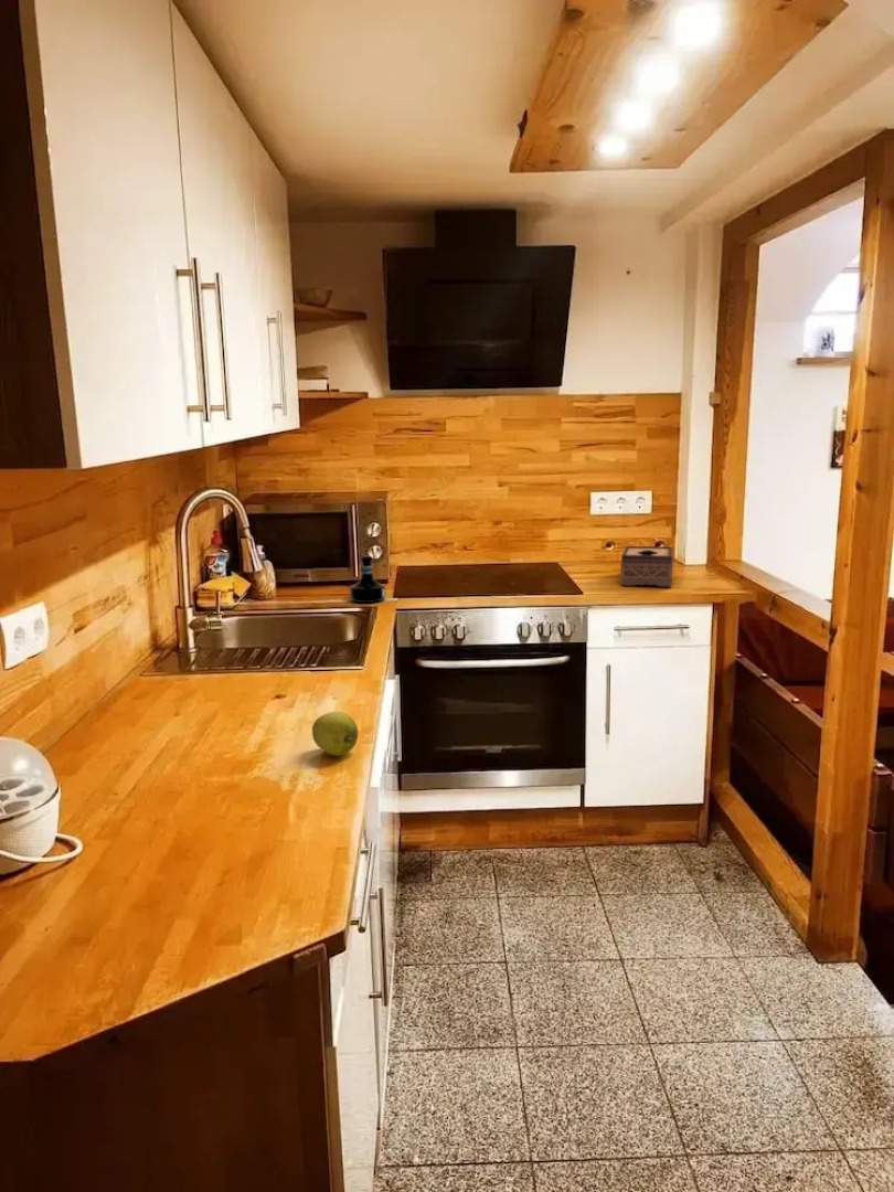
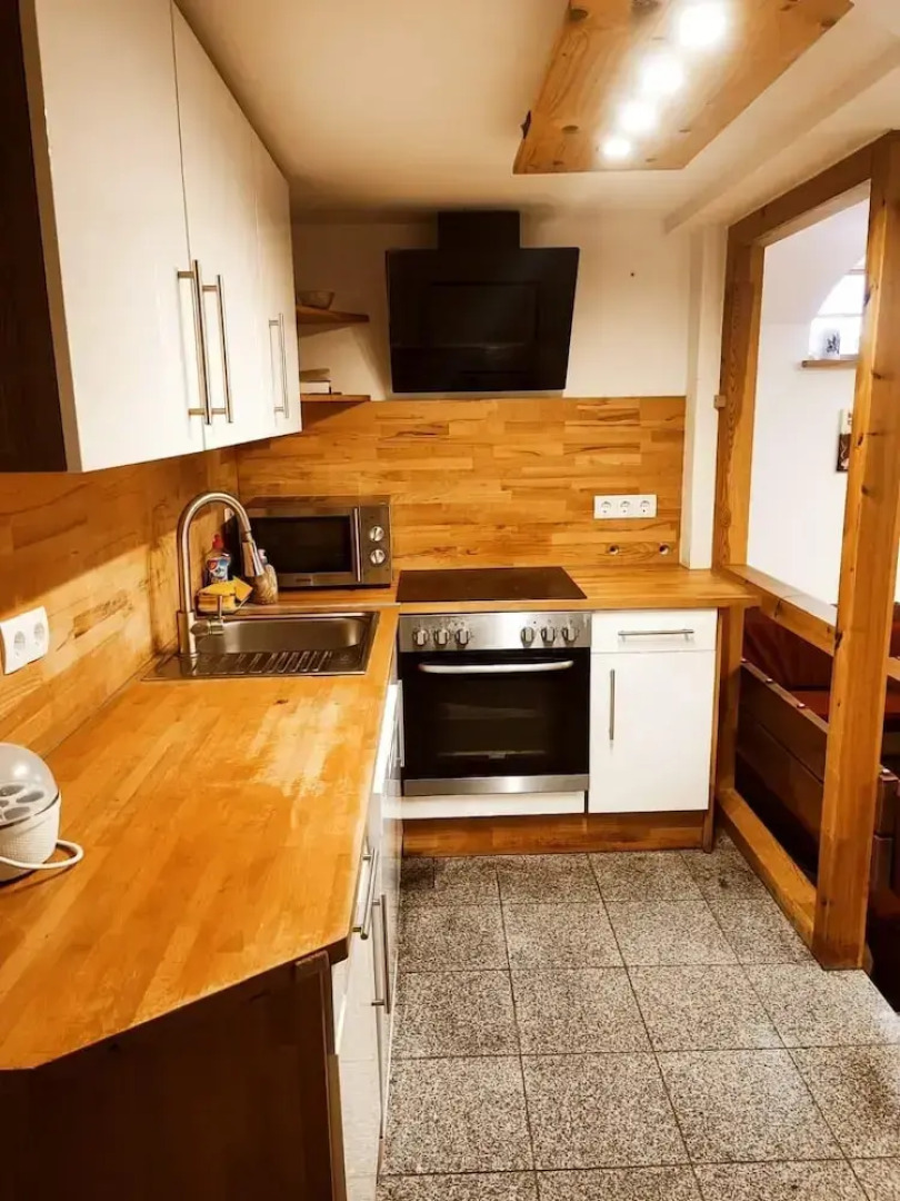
- tissue box (647, 565)
- tequila bottle (366, 577)
- apple (336, 733)
